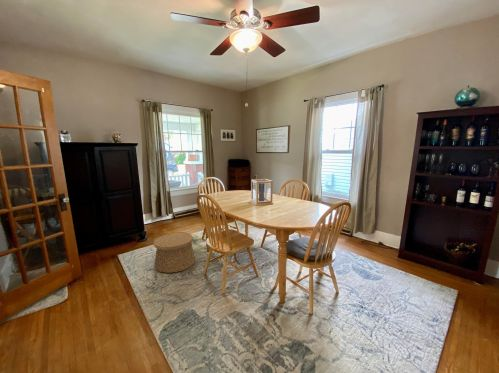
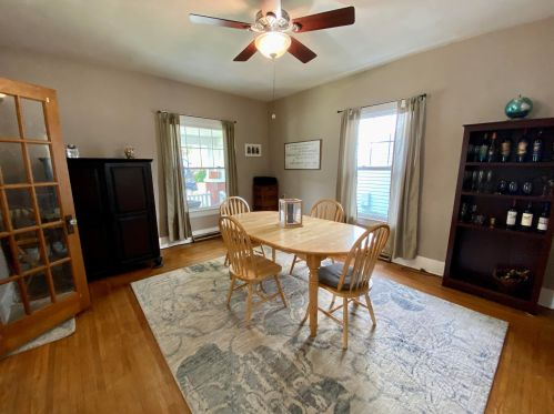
- basket (174, 250)
